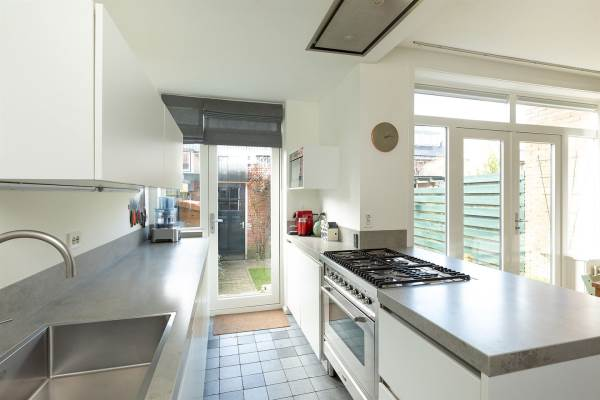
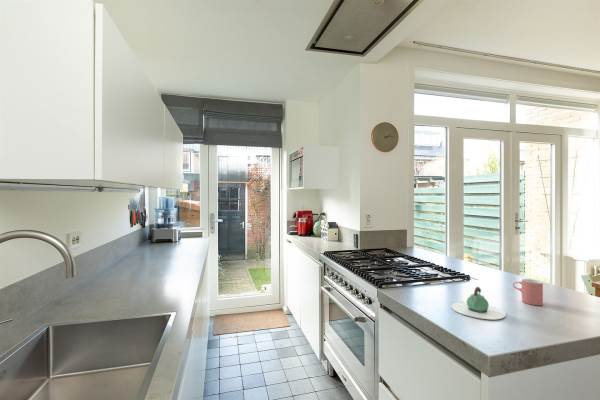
+ teapot (477, 298)
+ cup (527, 290)
